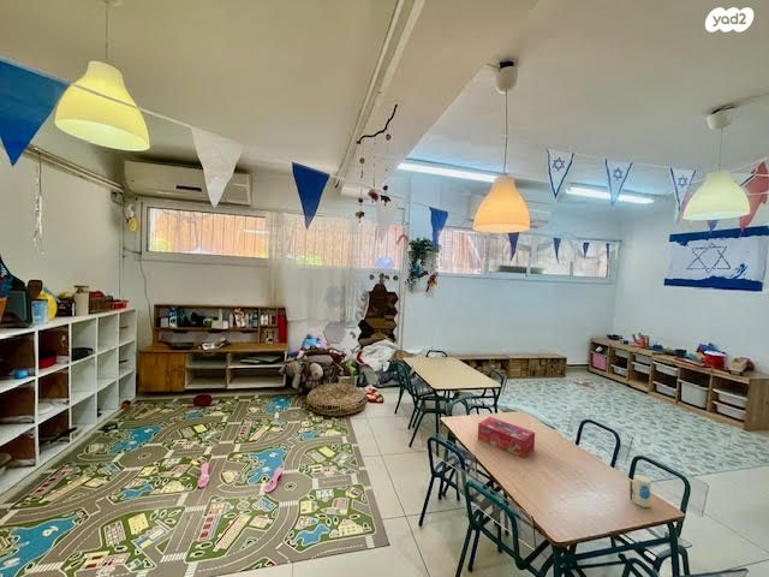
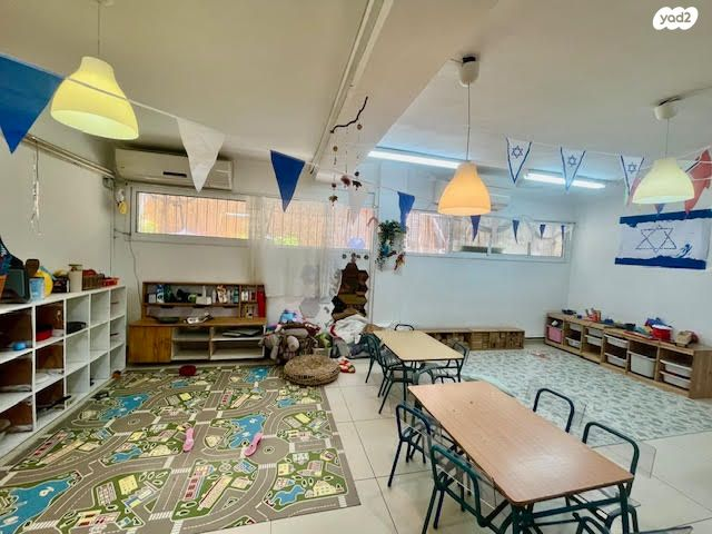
- toy (642, 492)
- tissue box (505, 435)
